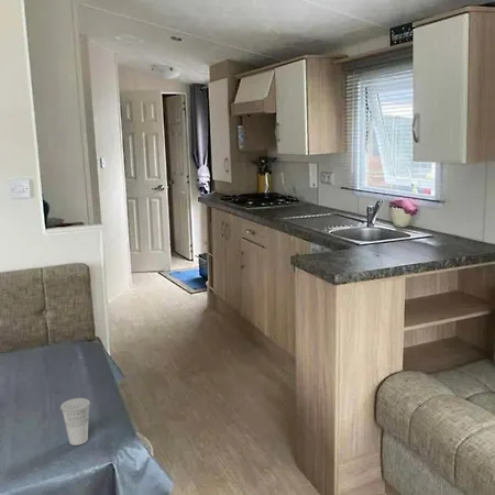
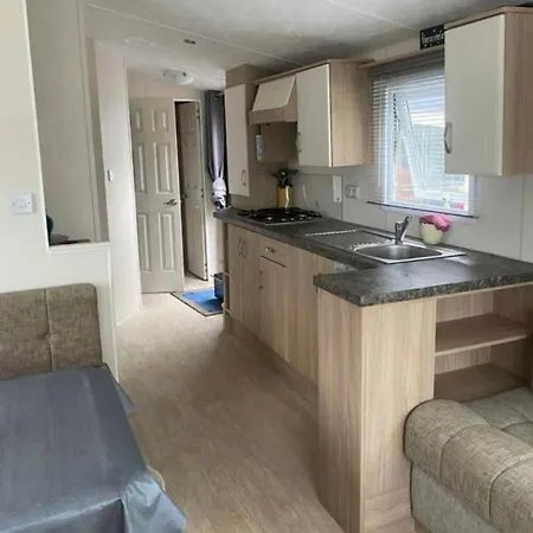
- cup (76, 421)
